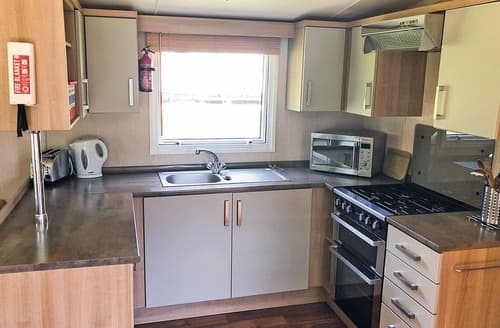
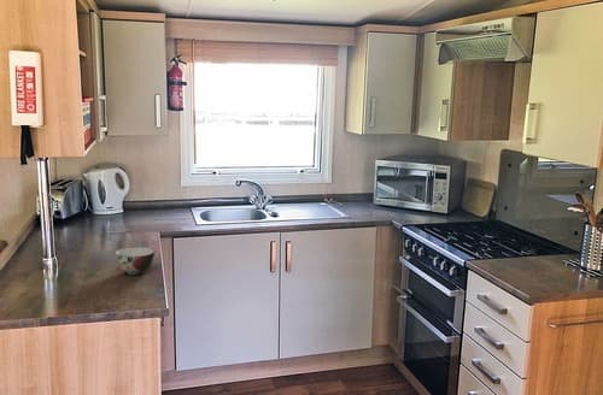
+ soup bowl (135, 261)
